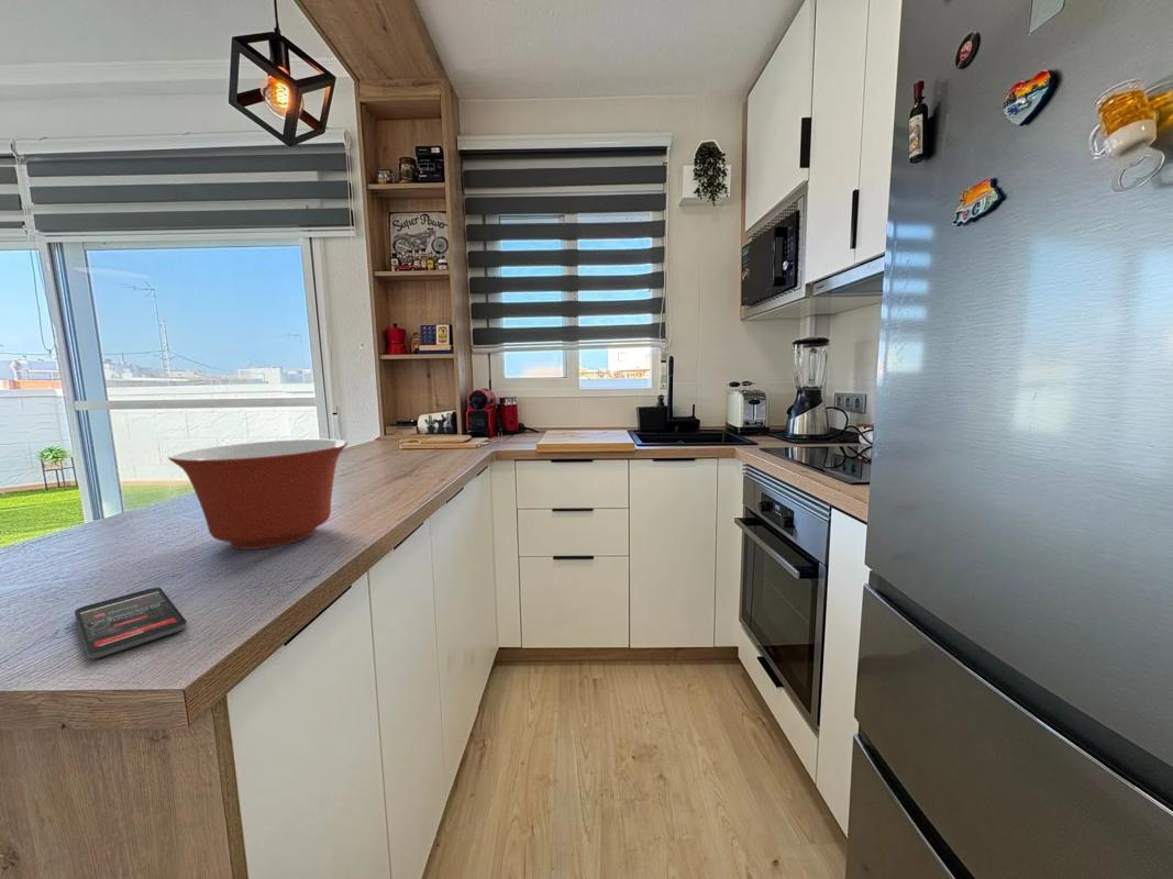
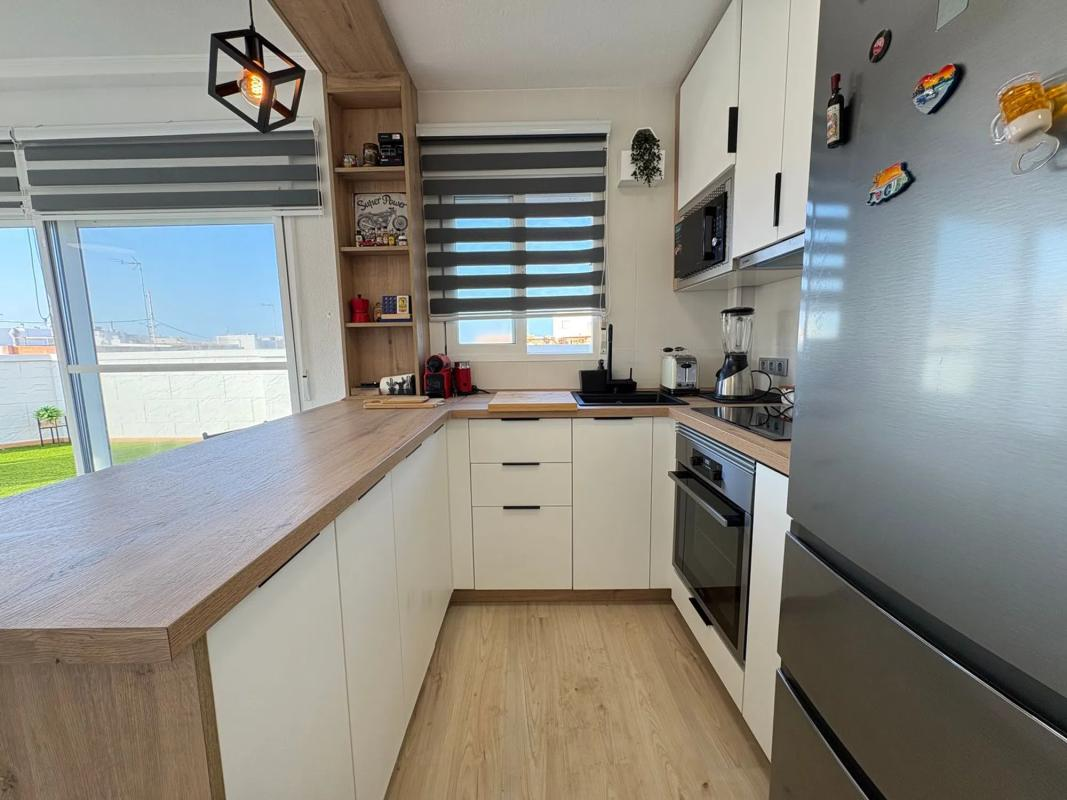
- smartphone (129, 619)
- mixing bowl (270, 492)
